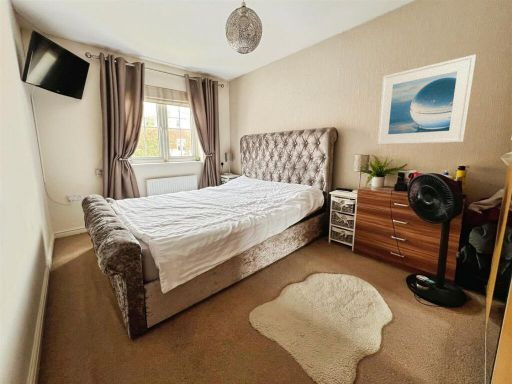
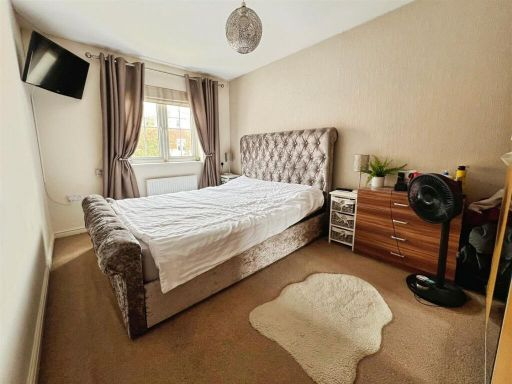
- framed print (419, 106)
